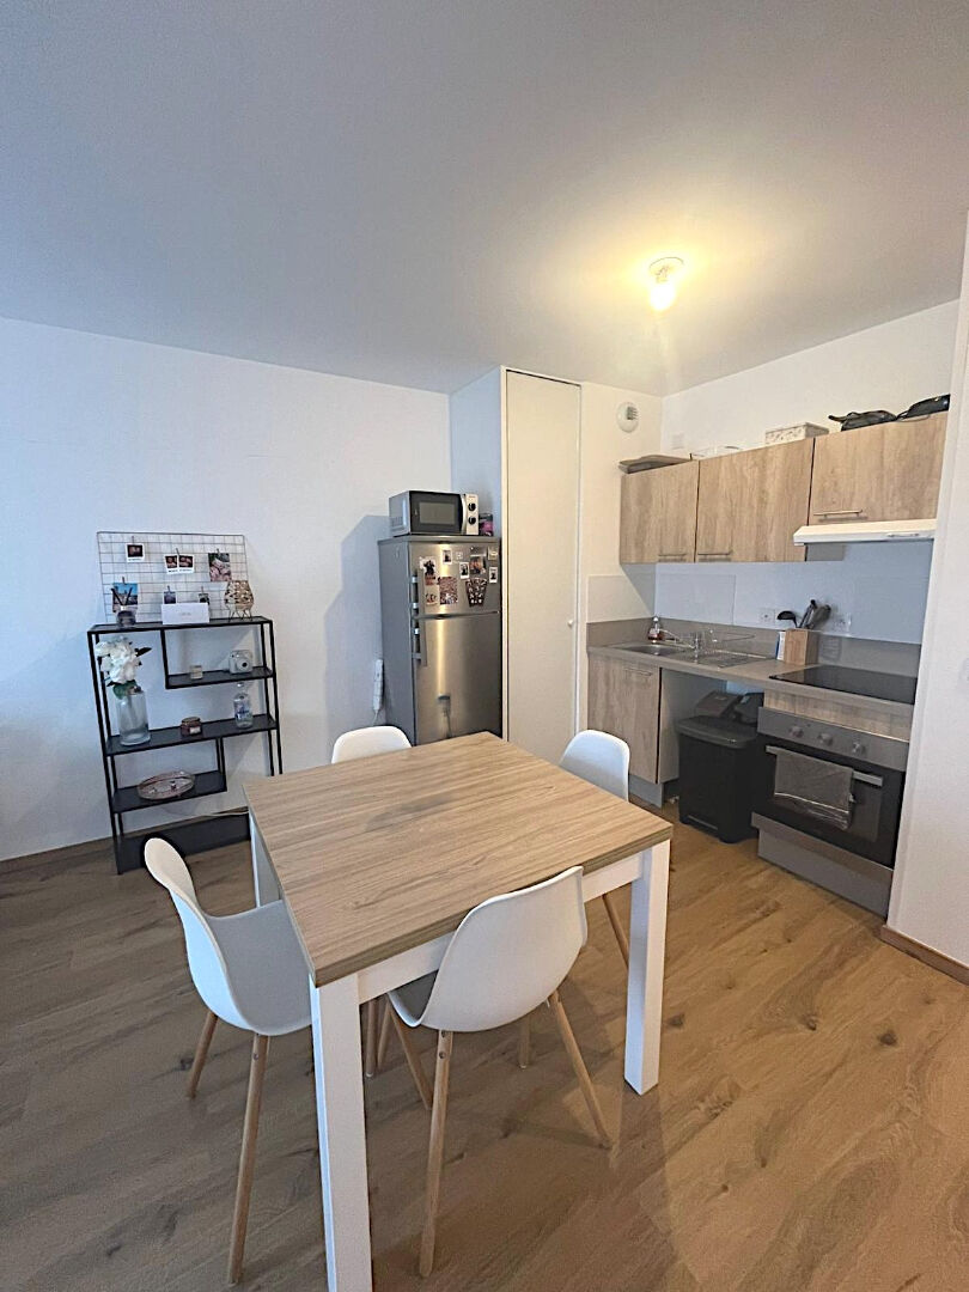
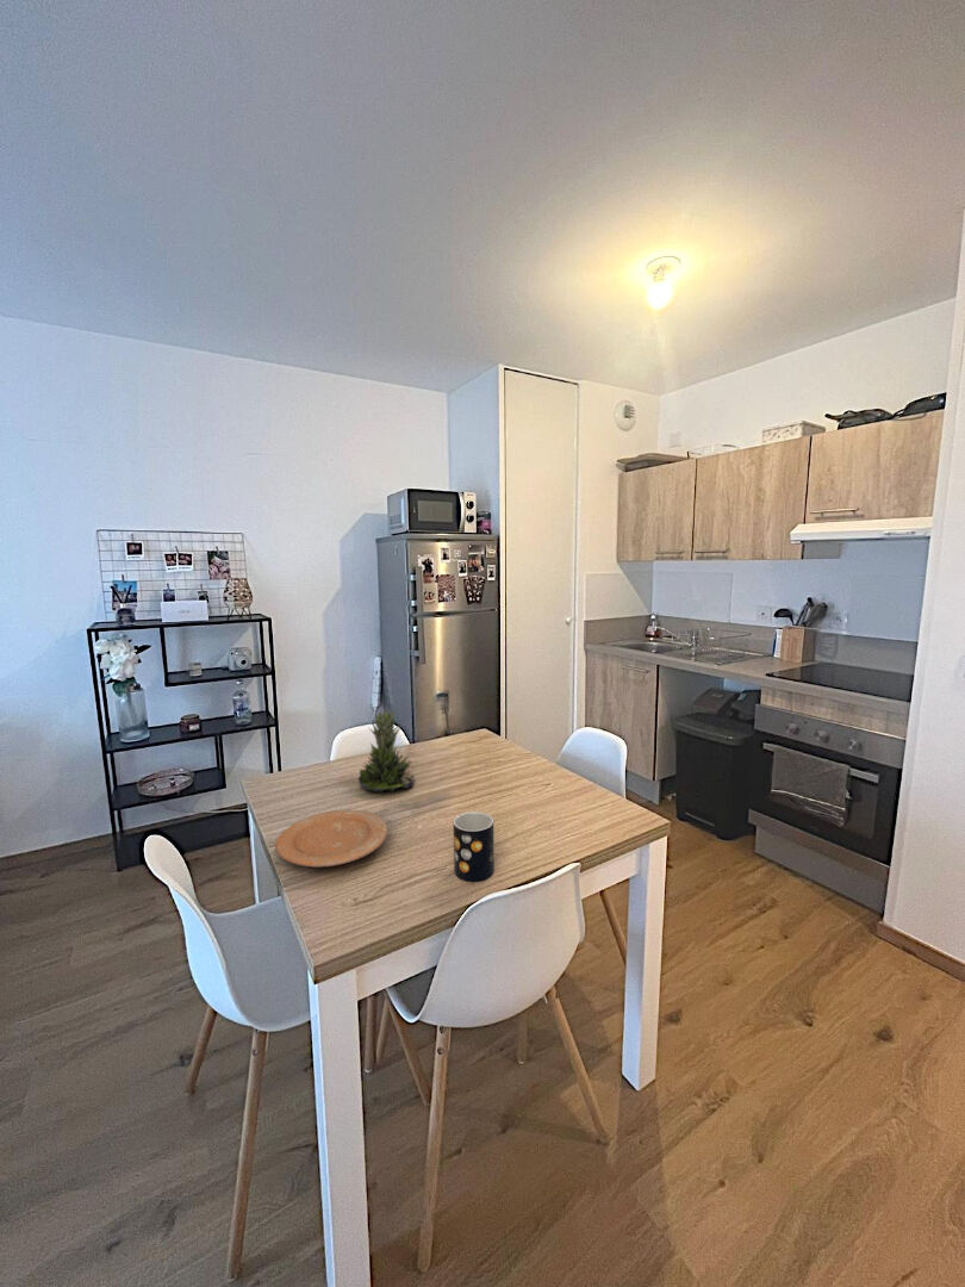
+ plate (332, 841)
+ mug (473, 841)
+ succulent plant (386, 748)
